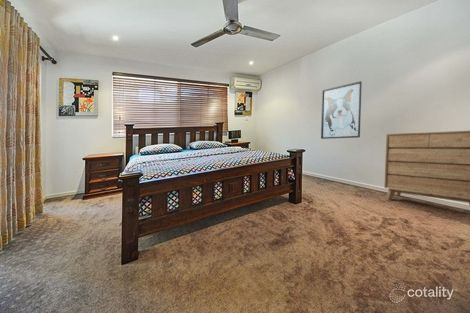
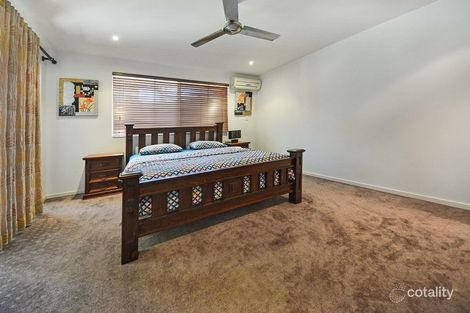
- dresser (432, 169)
- wall art (339, 112)
